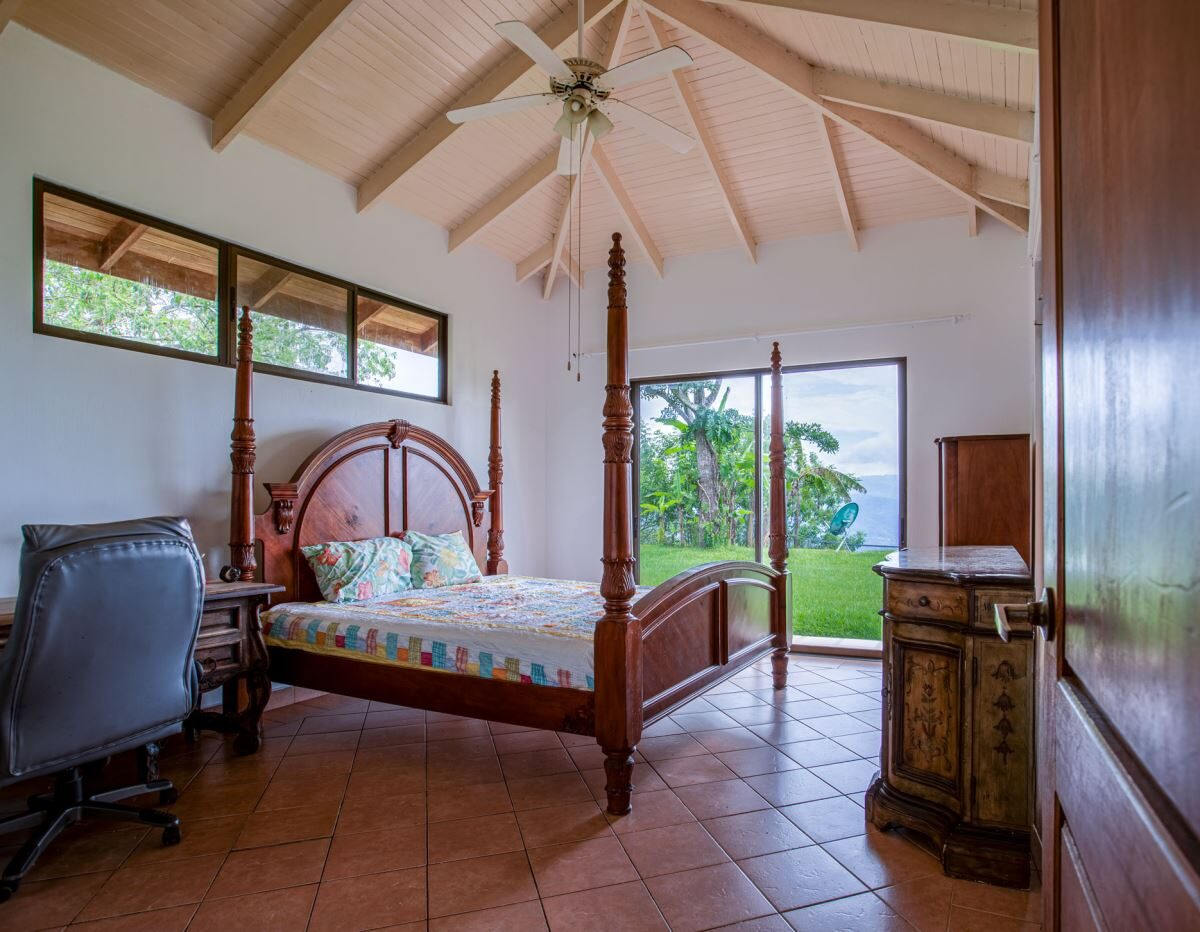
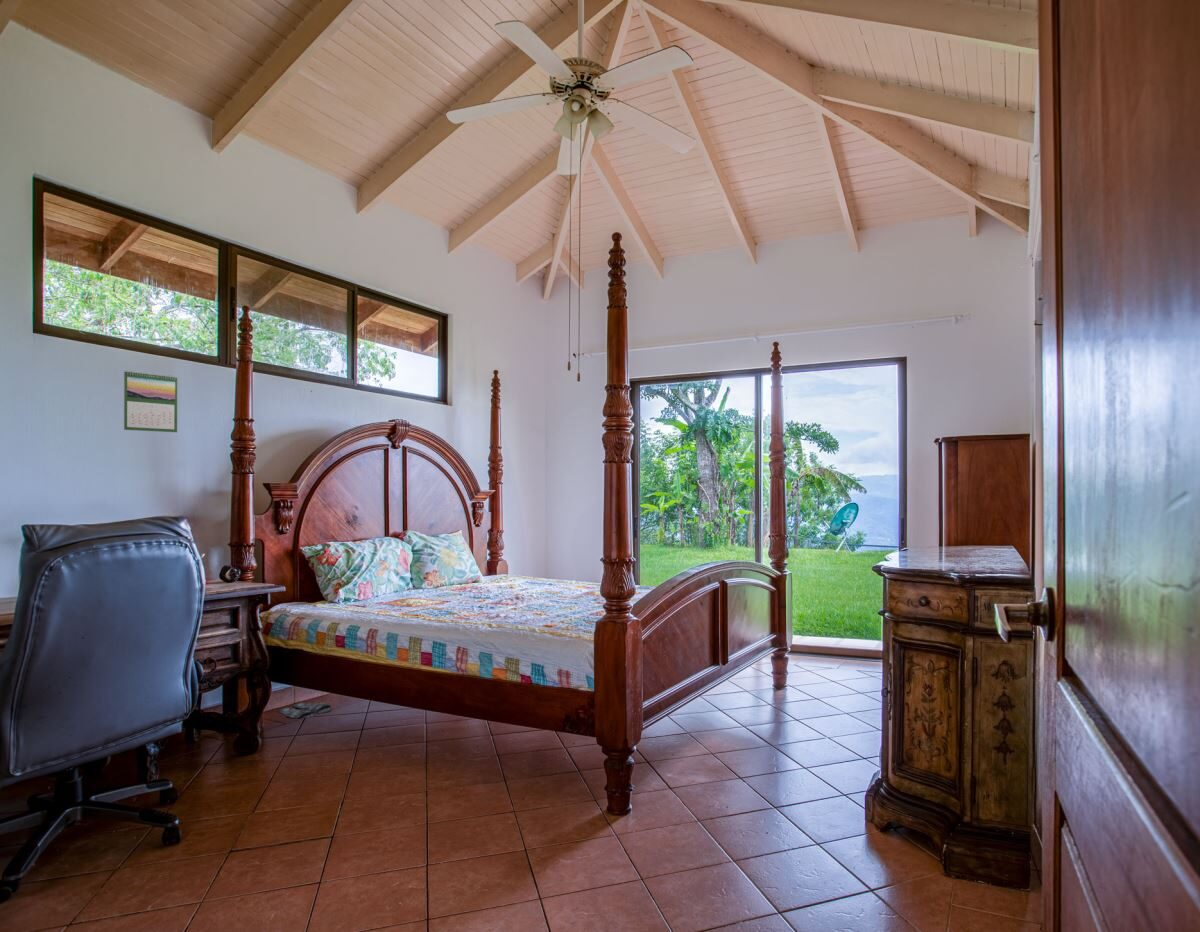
+ calendar (151, 401)
+ slippers (304, 708)
